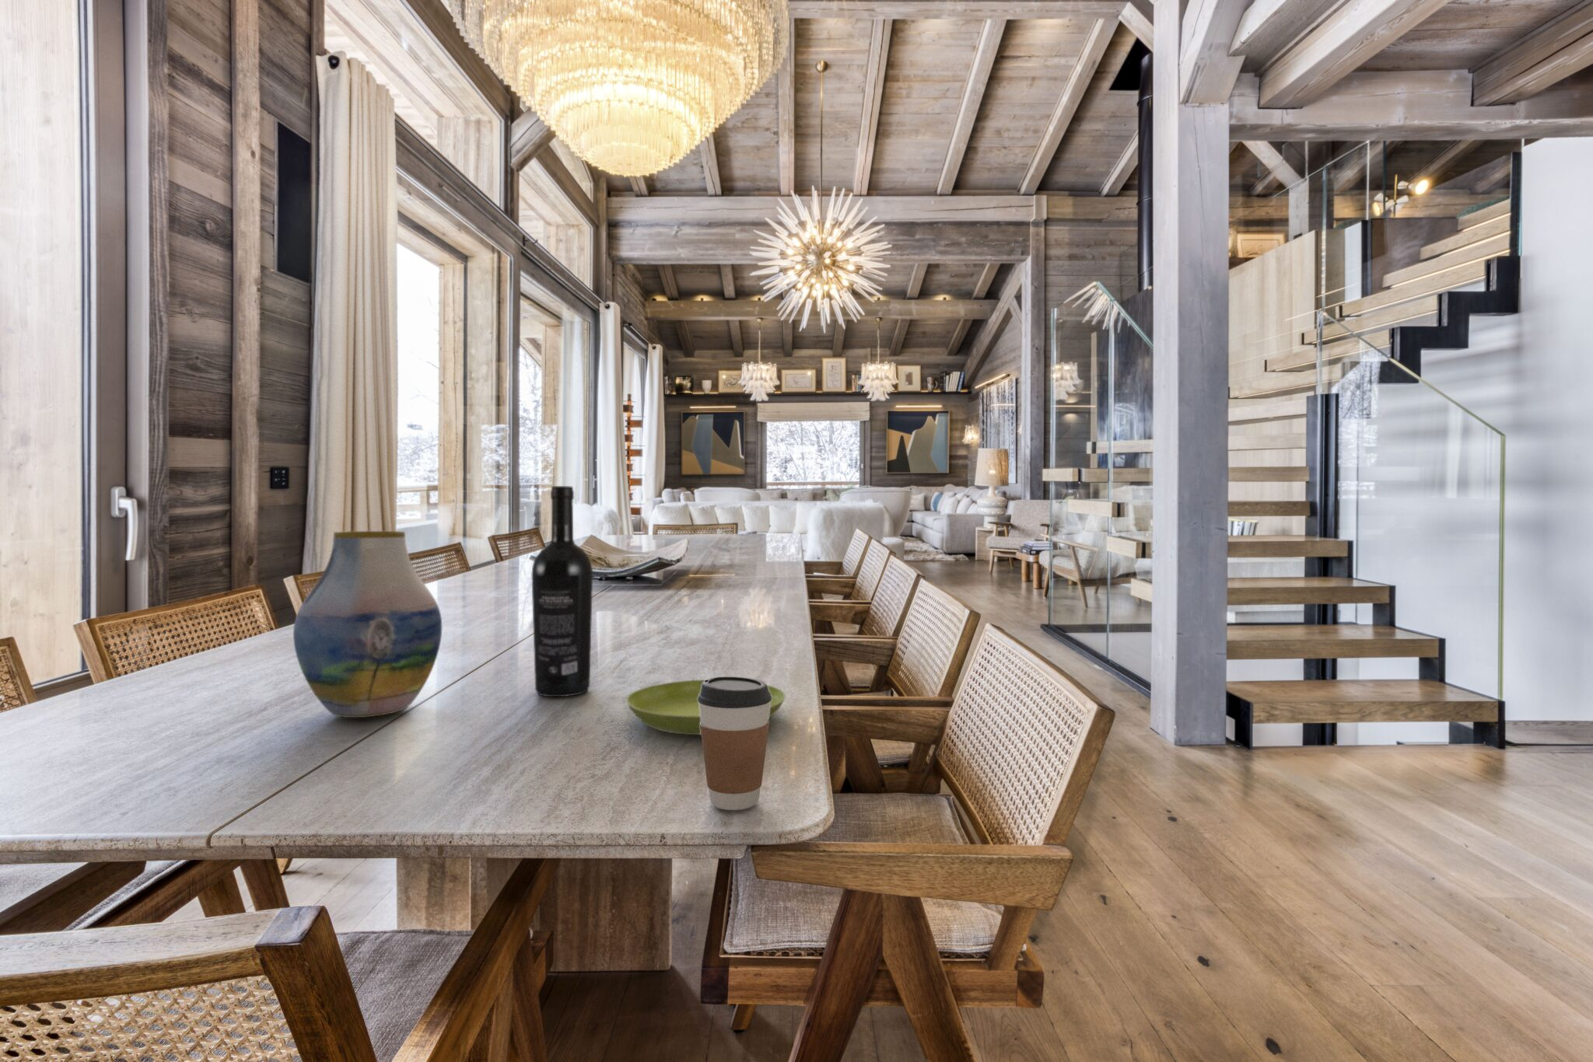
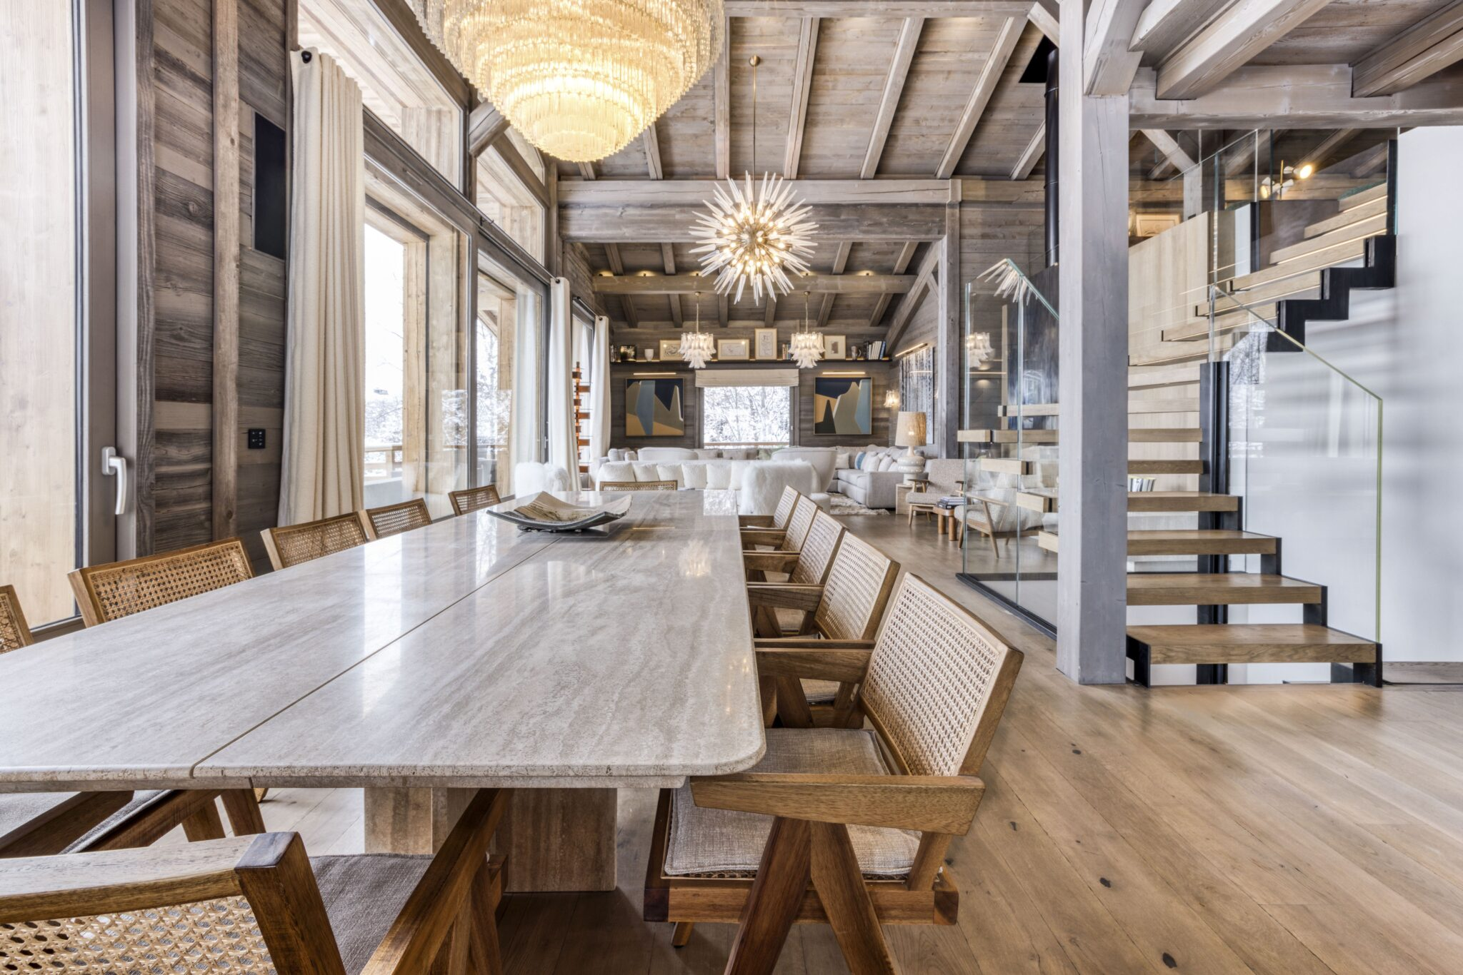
- coffee cup (735, 742)
- vase (370, 622)
- wine bottle (562, 589)
- saucer (699, 710)
